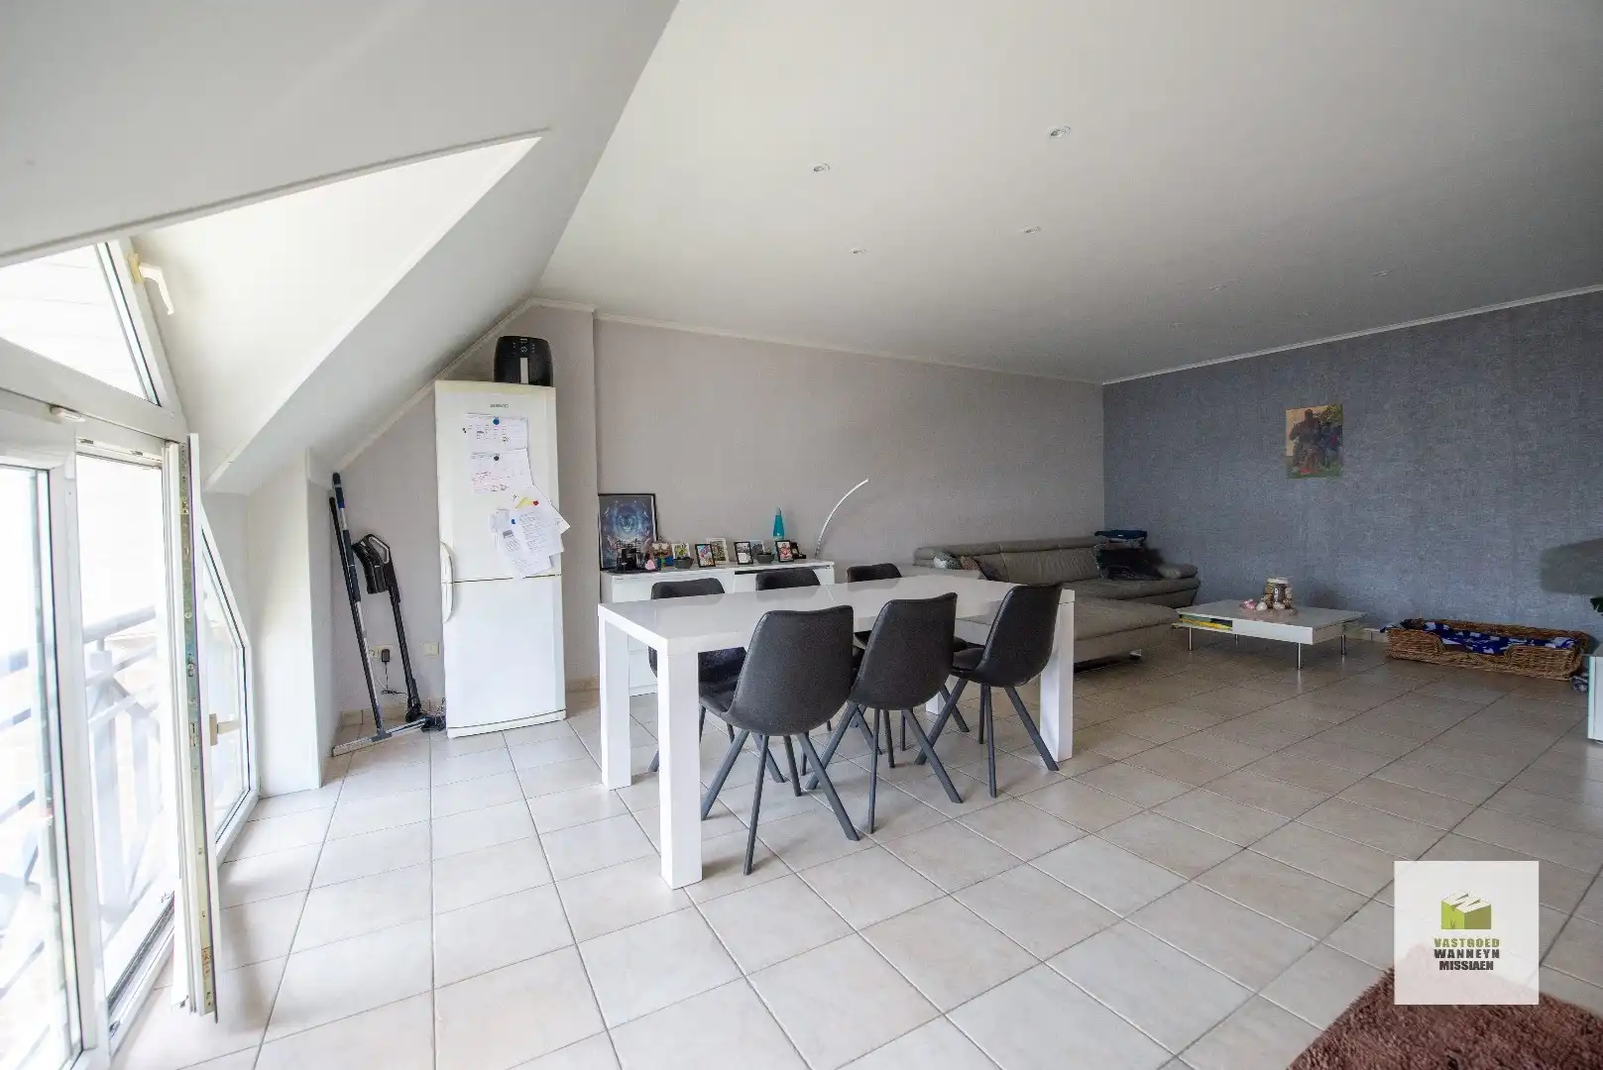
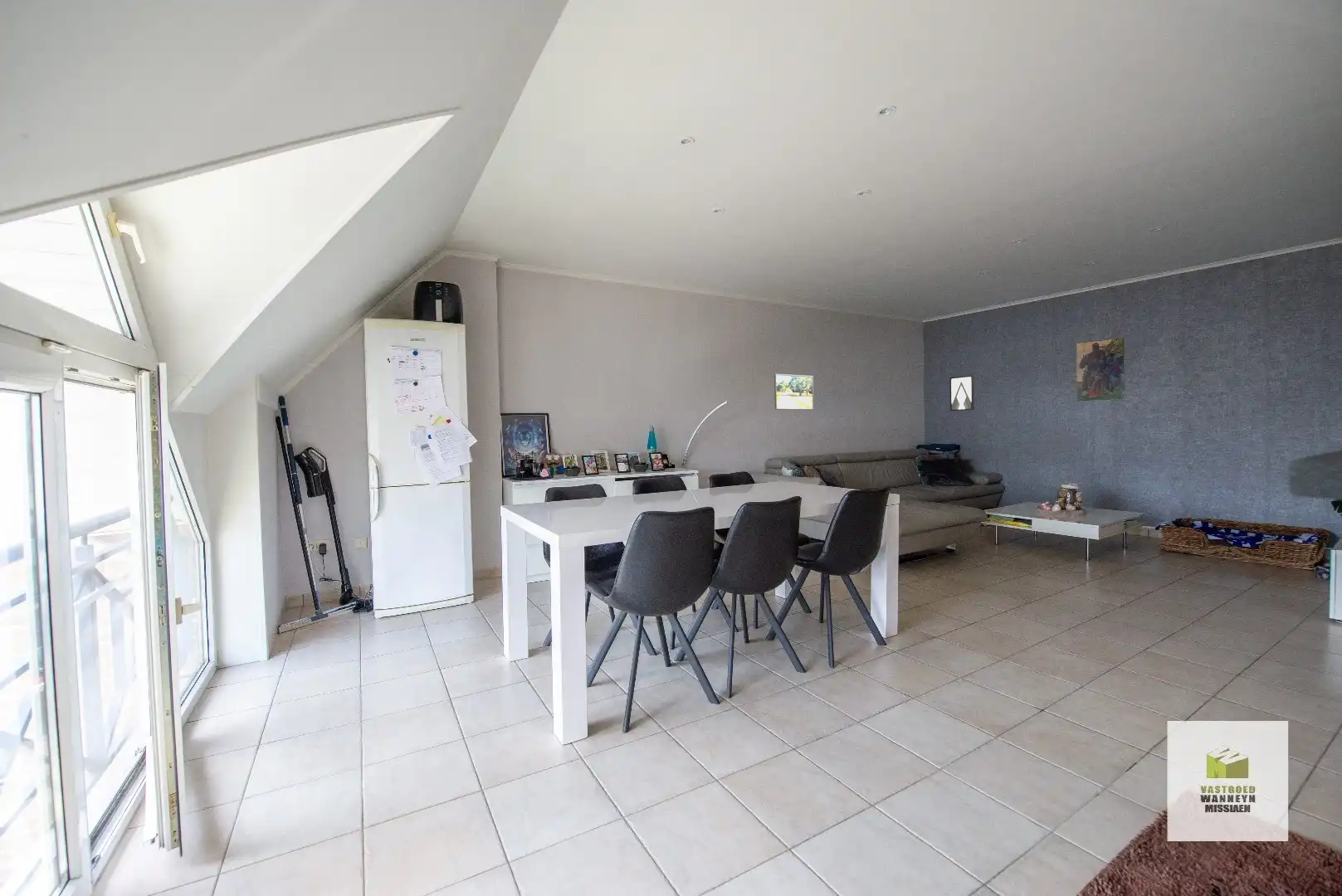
+ wall art (961, 393)
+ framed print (794, 392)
